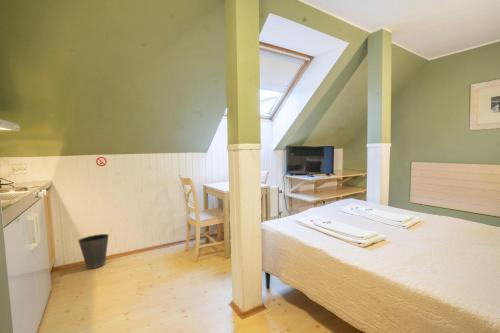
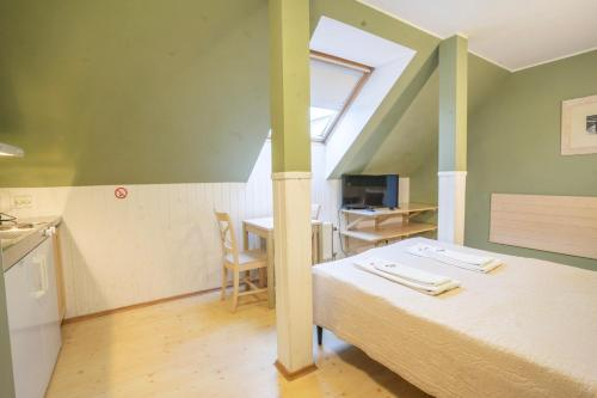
- waste basket (94, 251)
